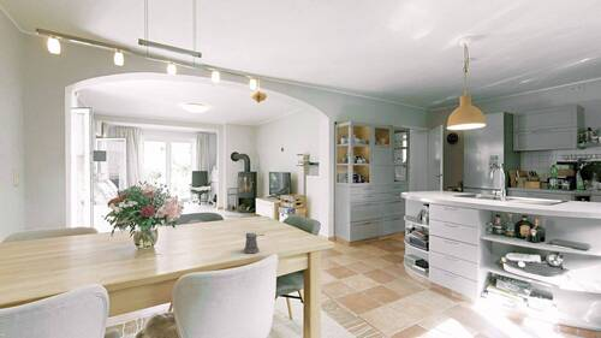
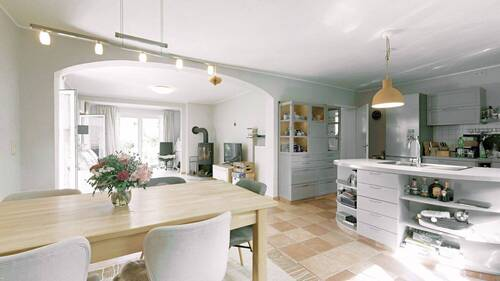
- pepper shaker (252, 241)
